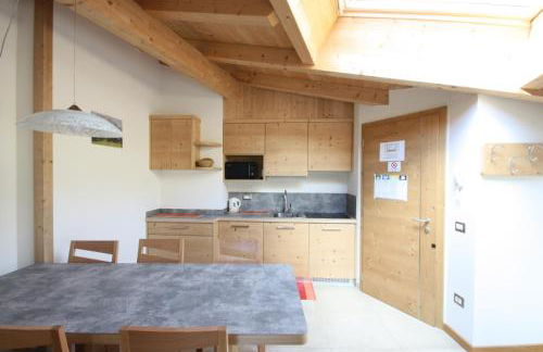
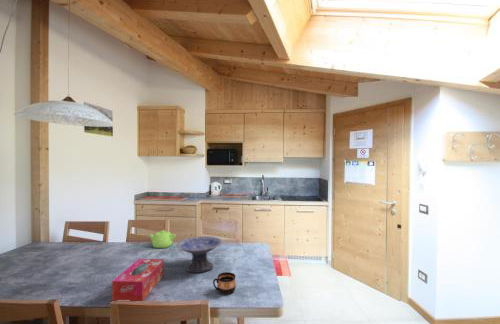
+ teapot (162, 238)
+ tissue box (140, 278)
+ cup (225, 283)
+ decorative bowl (199, 254)
